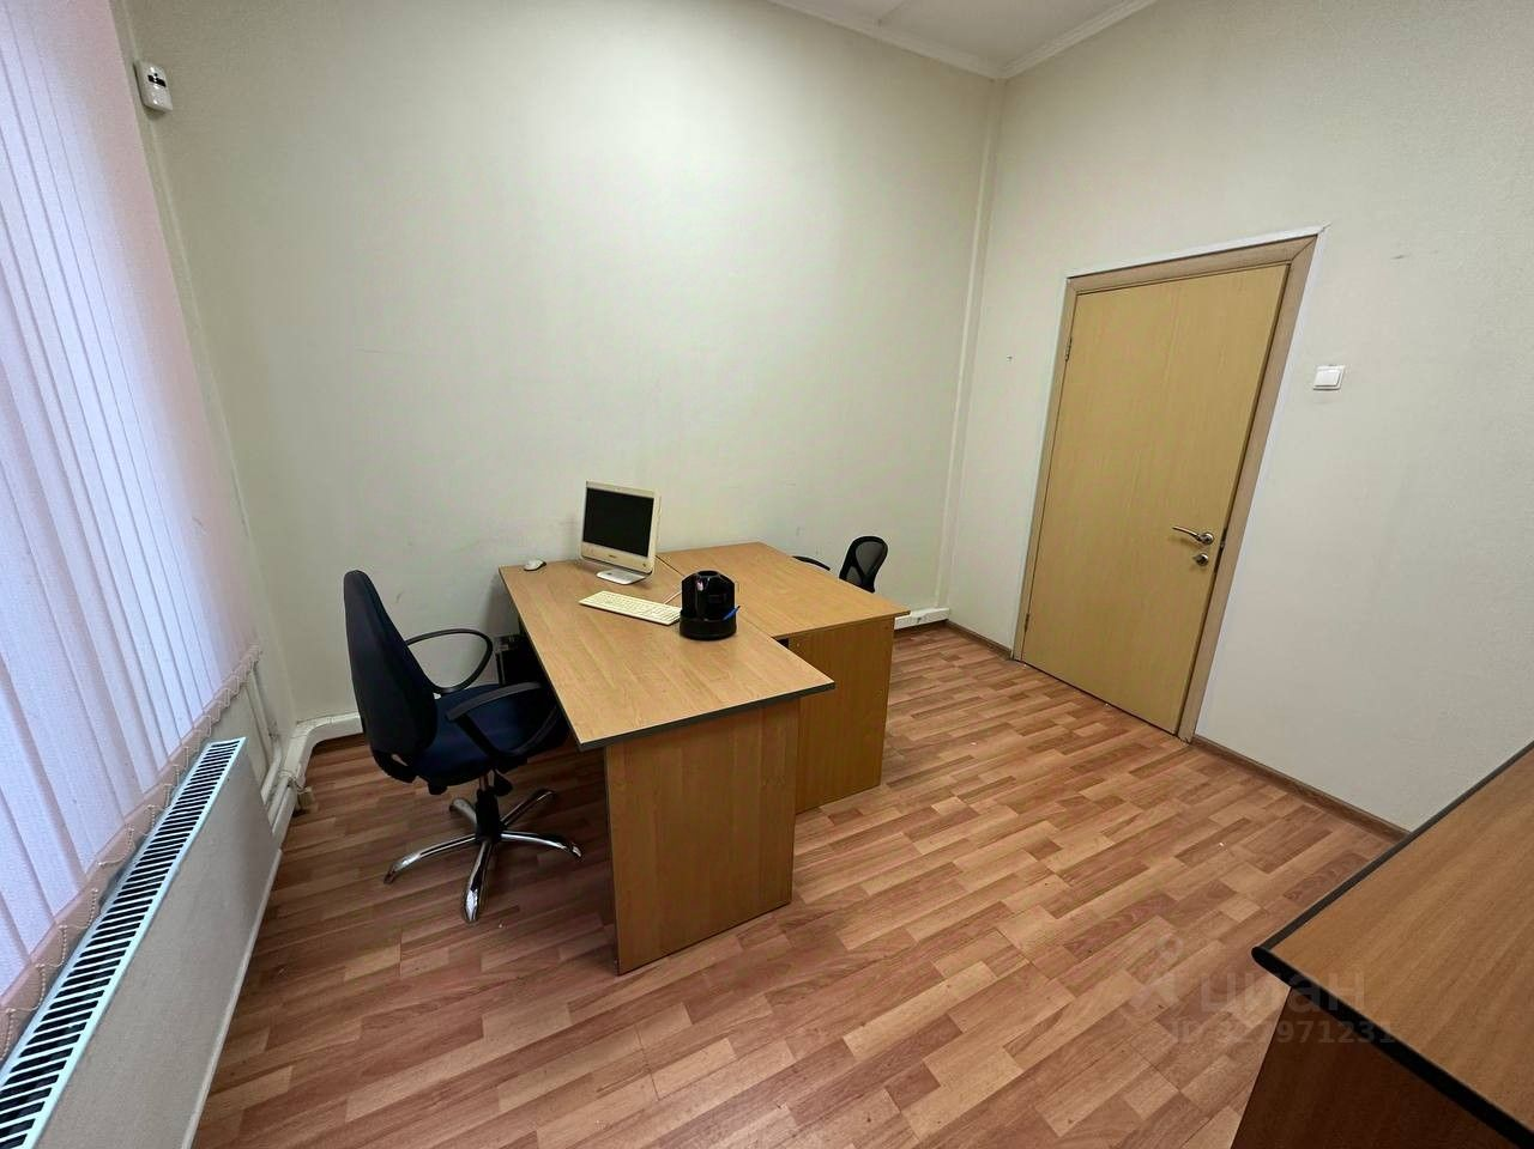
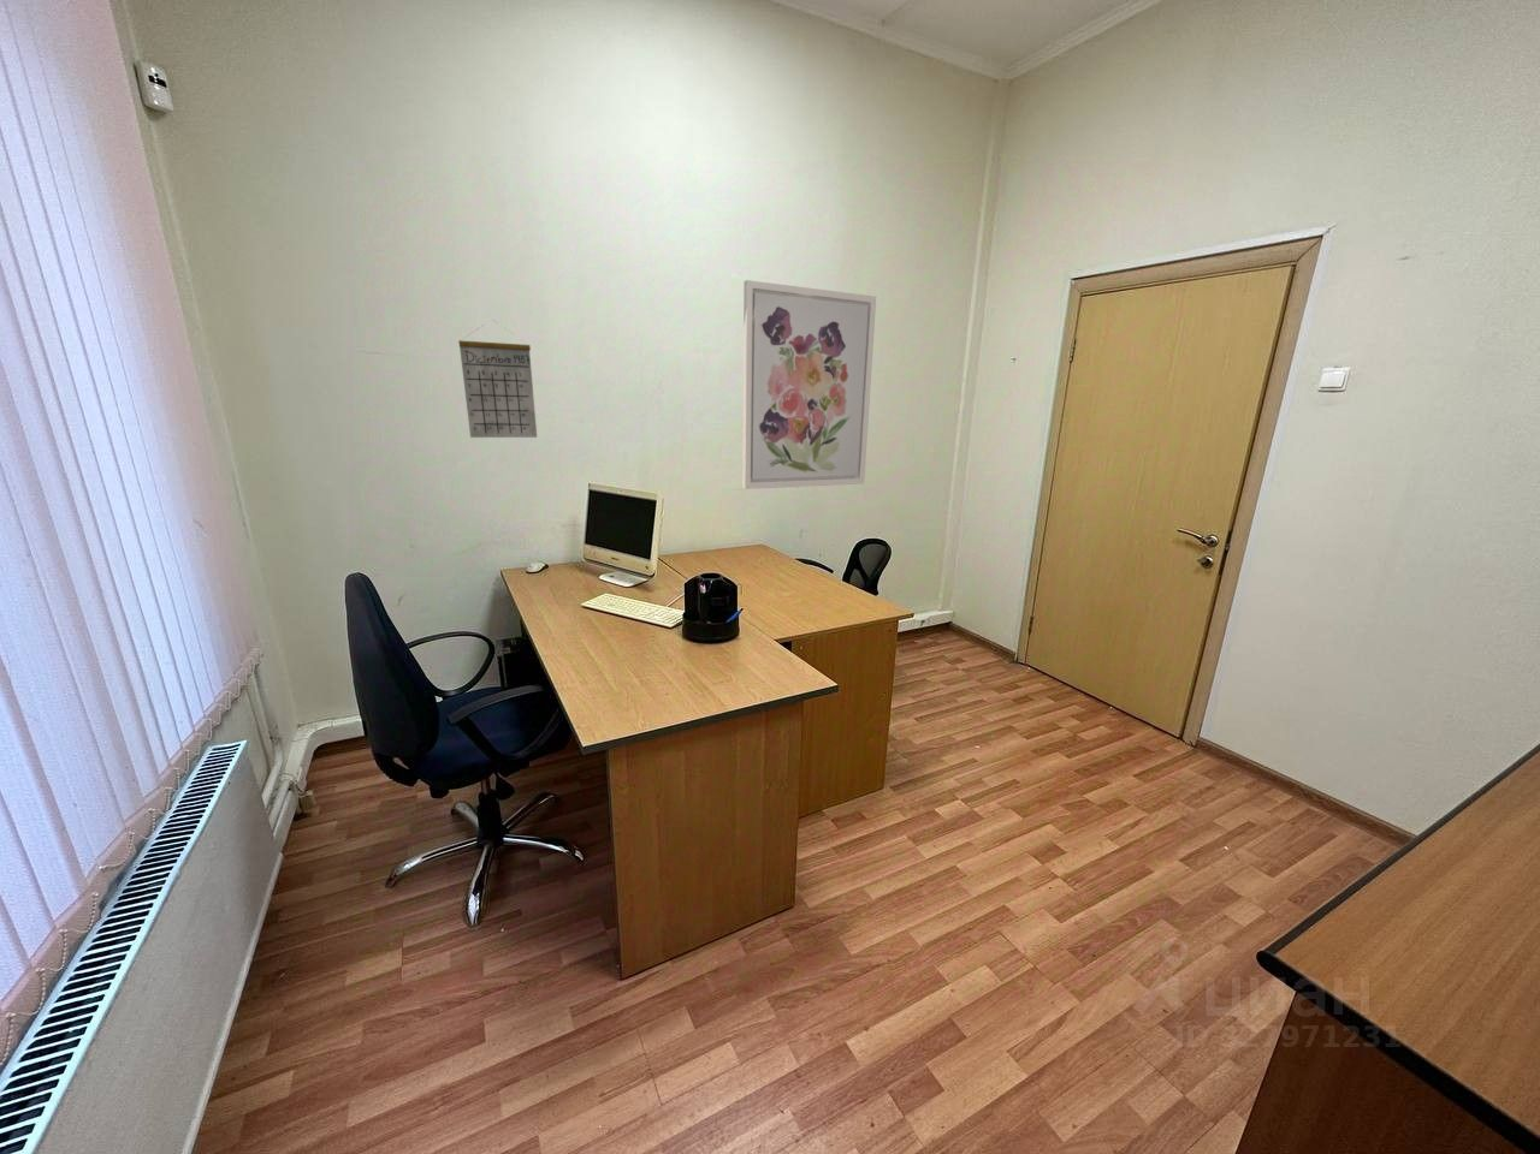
+ calendar (498, 379)
+ wall art (809, 392)
